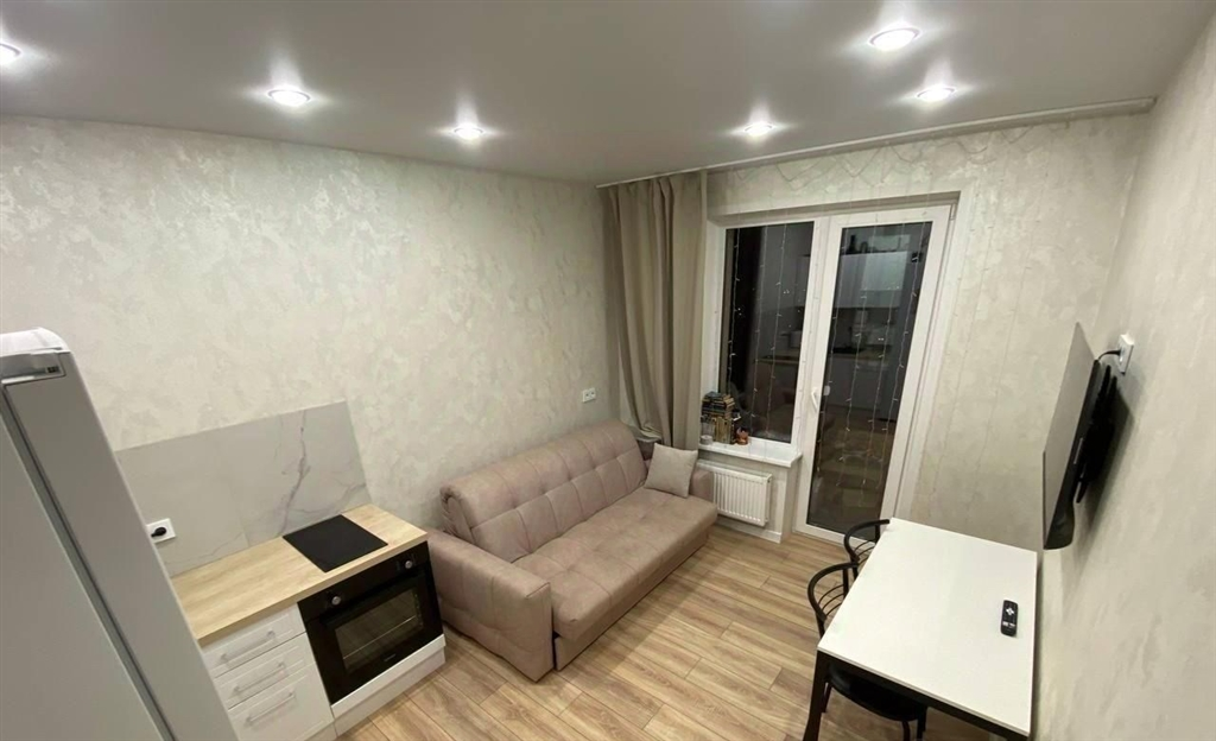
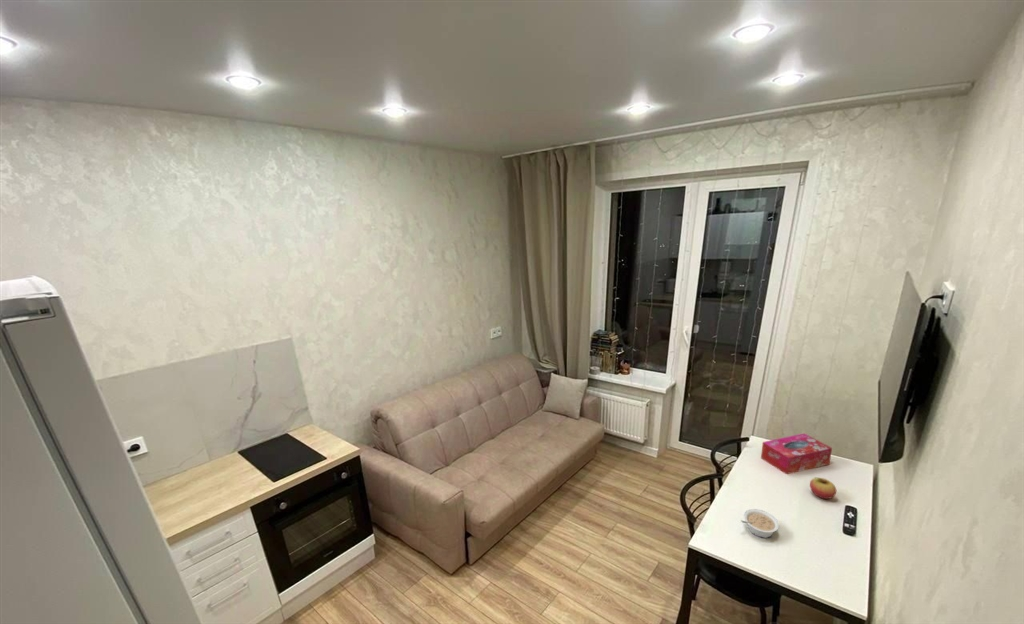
+ tissue box (795, 453)
+ fruit (823, 486)
+ legume (760, 524)
